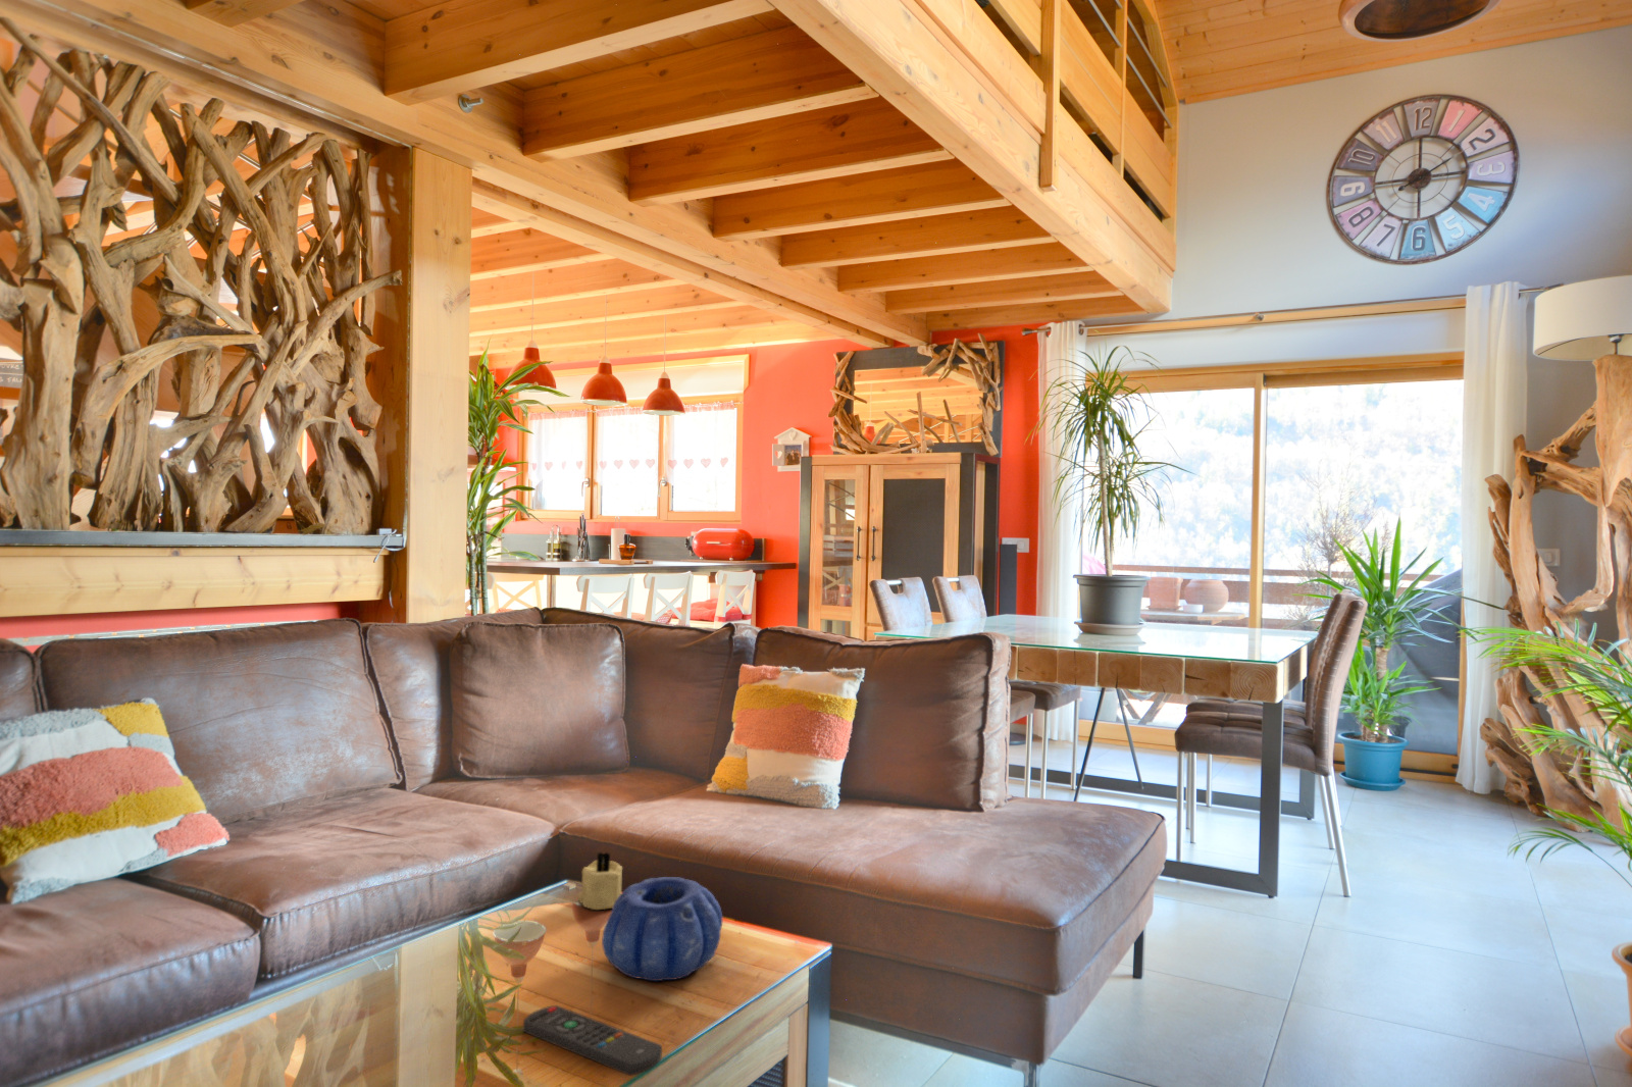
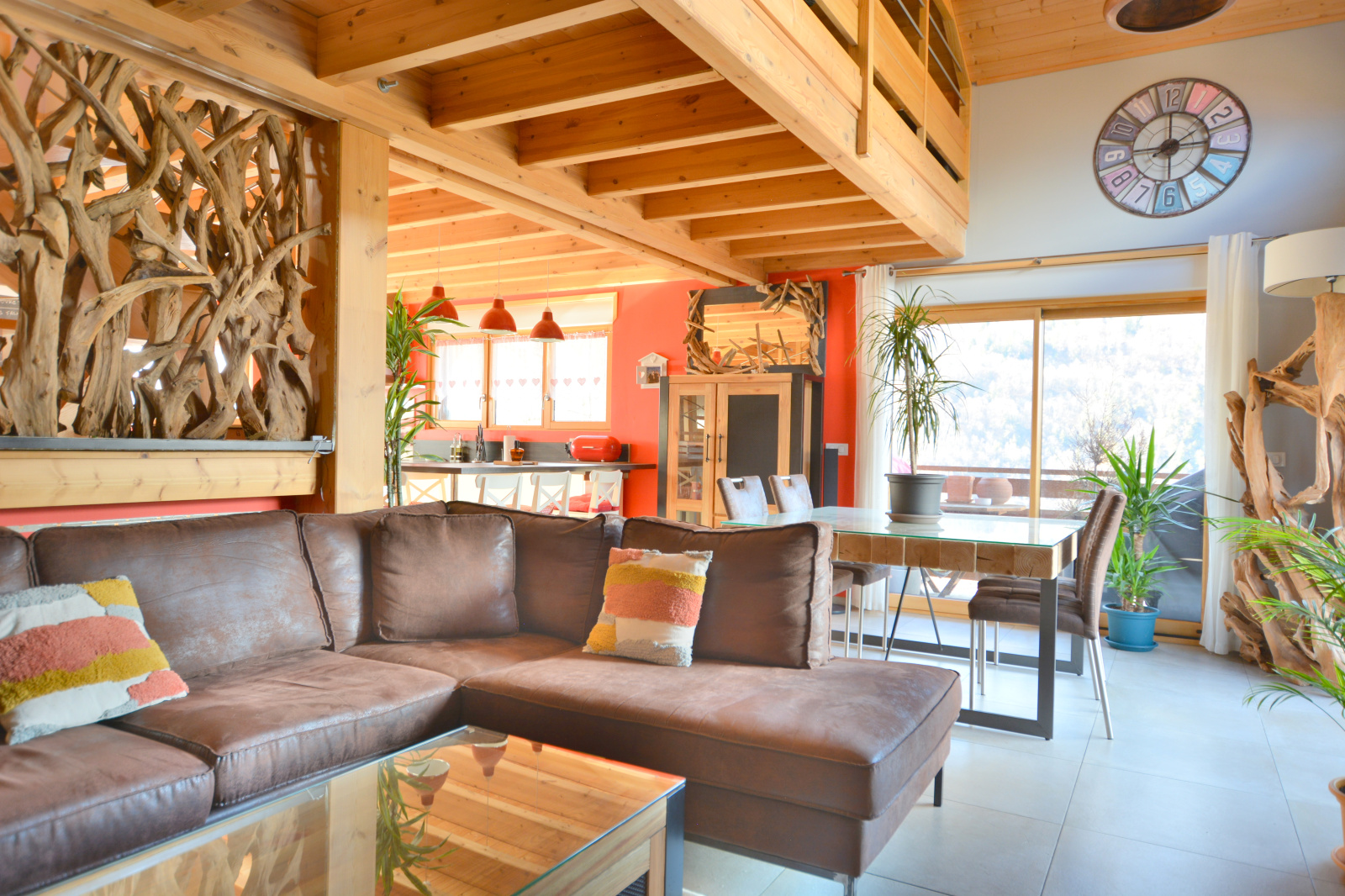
- remote control (591, 1037)
- candle (601, 877)
- decorative bowl (663, 924)
